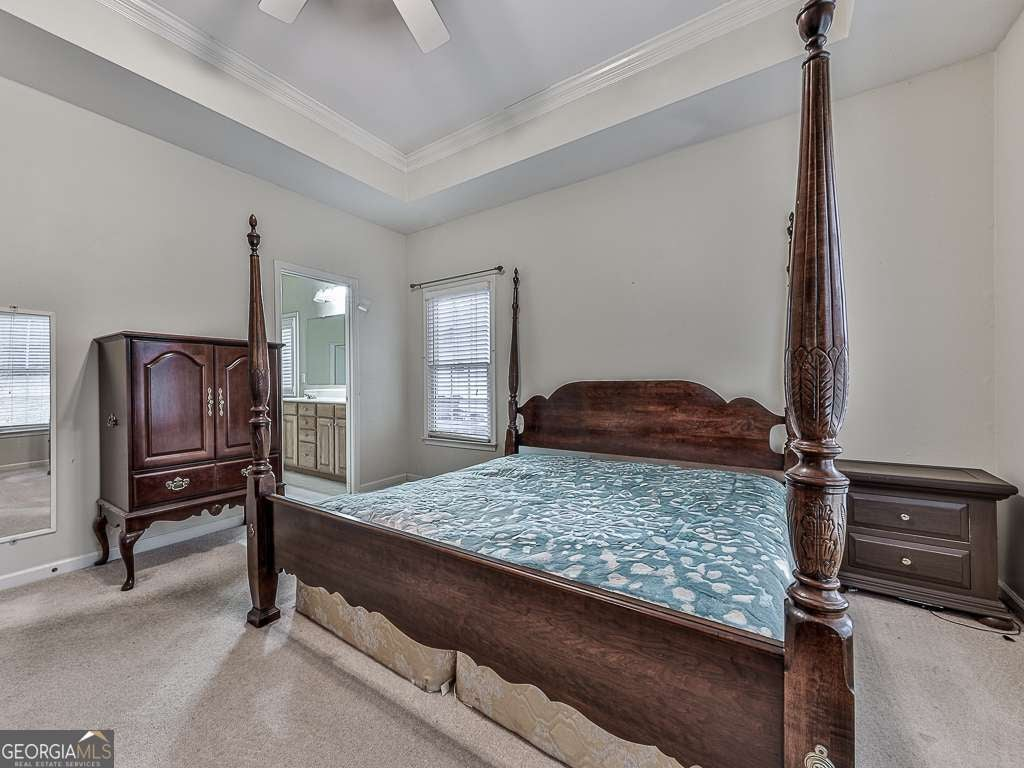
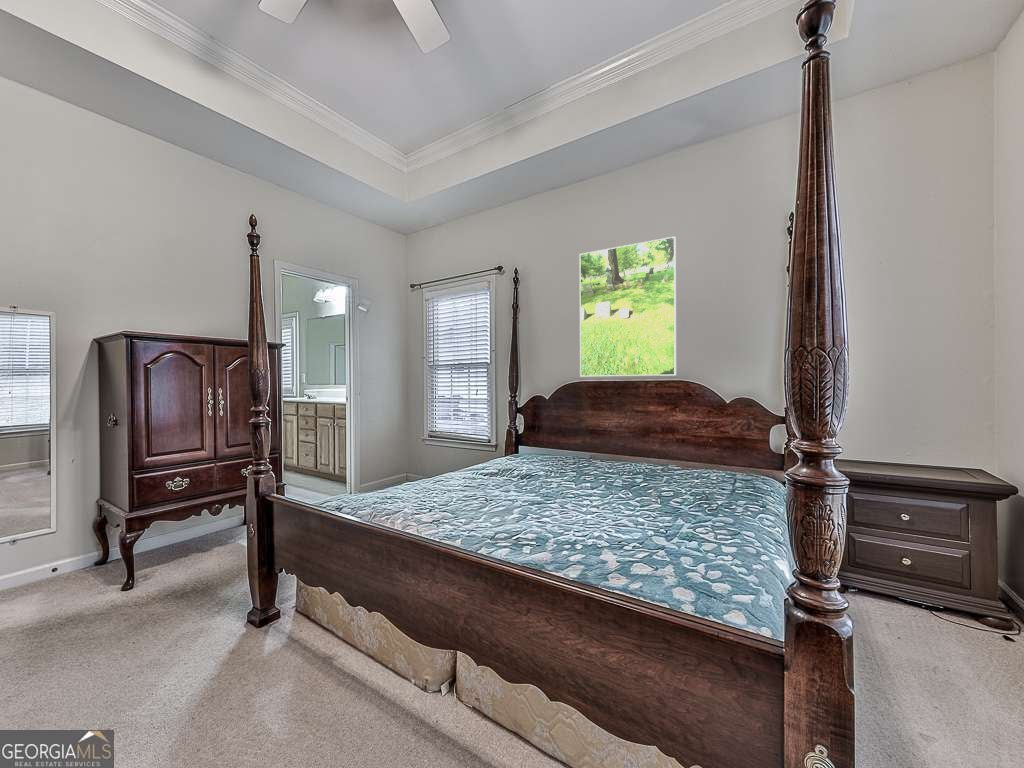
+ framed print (625, 311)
